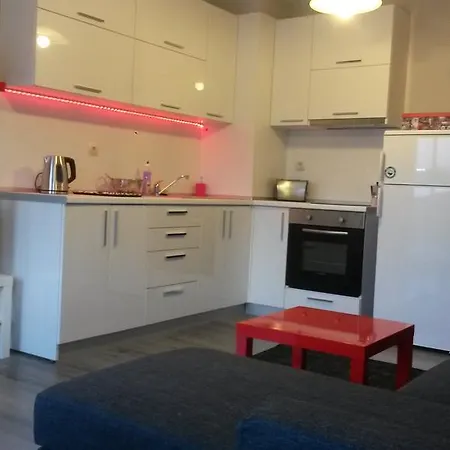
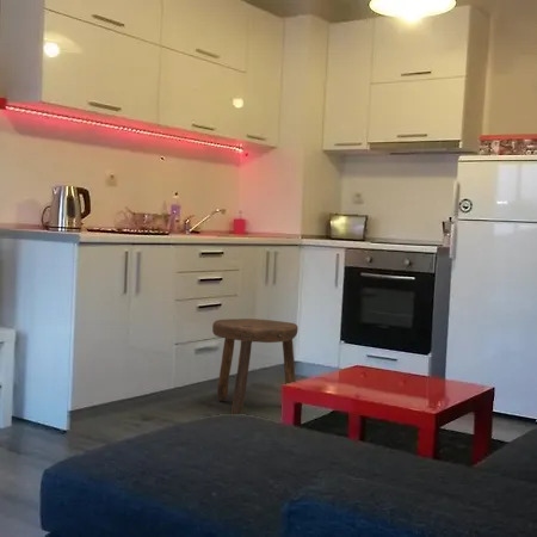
+ stool (248, 365)
